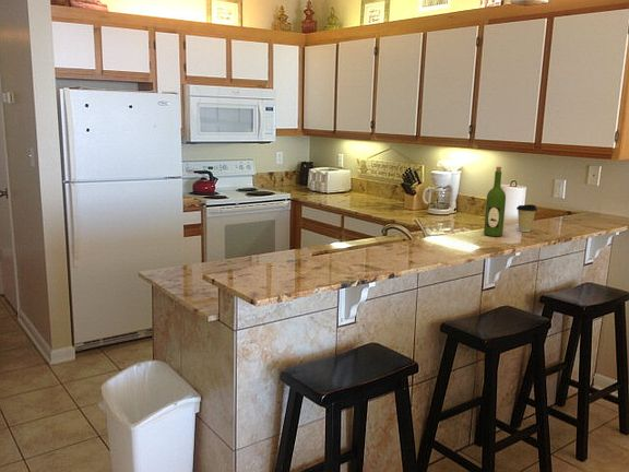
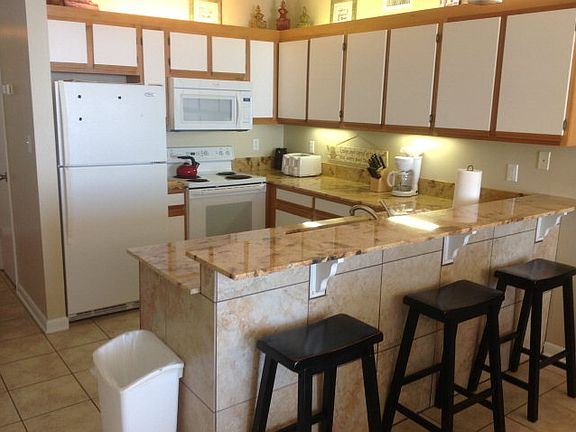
- wine bottle (496, 201)
- coffee cup (525, 217)
